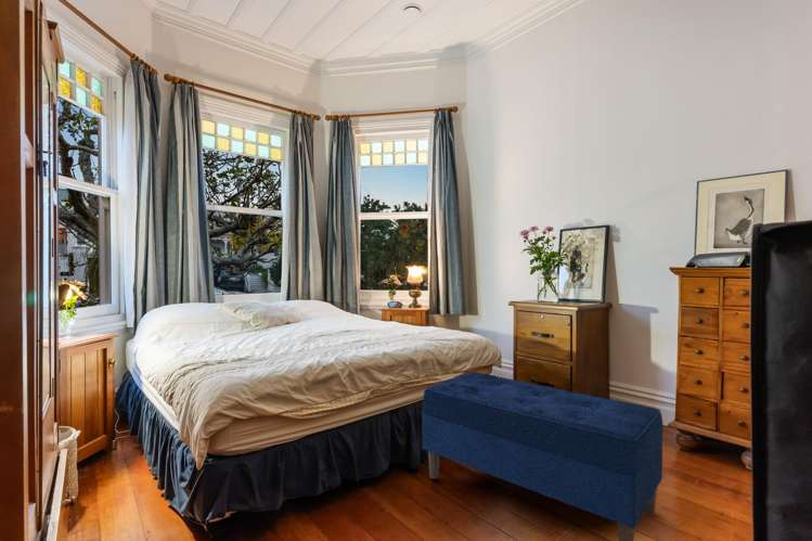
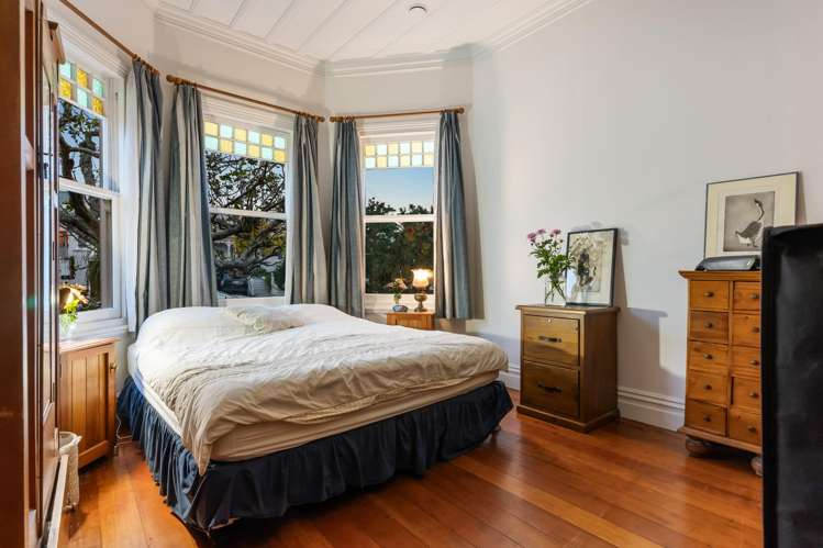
- bench (532, 446)
